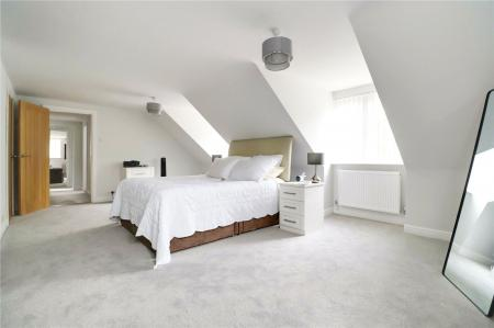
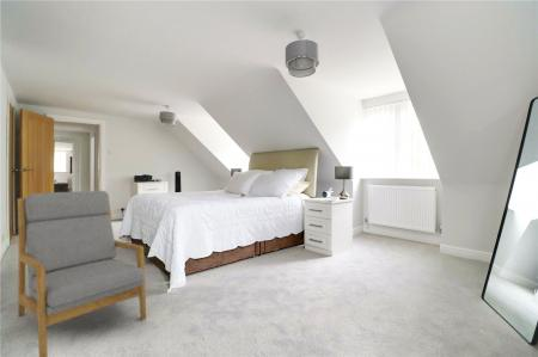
+ armchair (81, 256)
